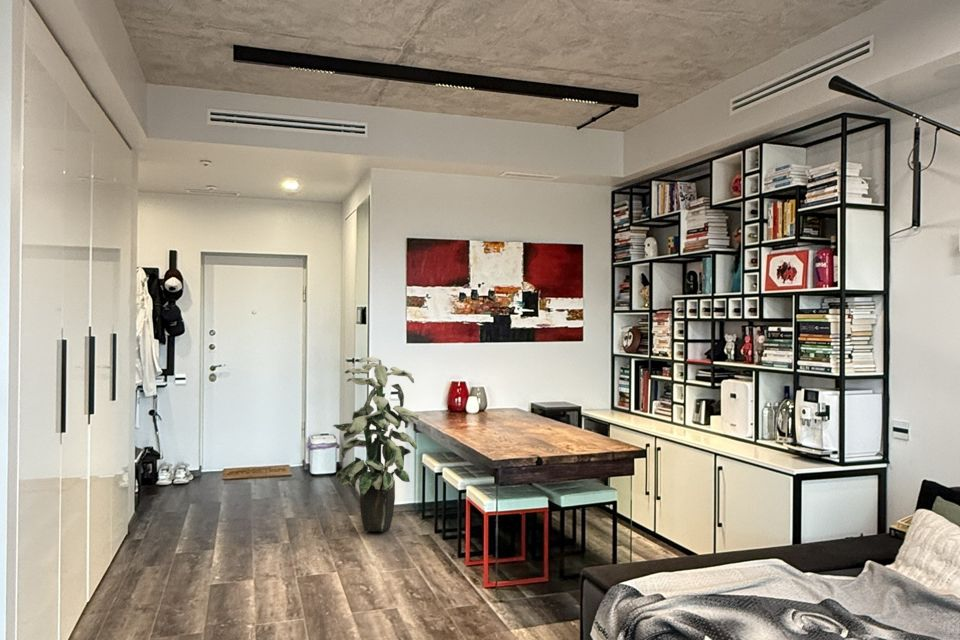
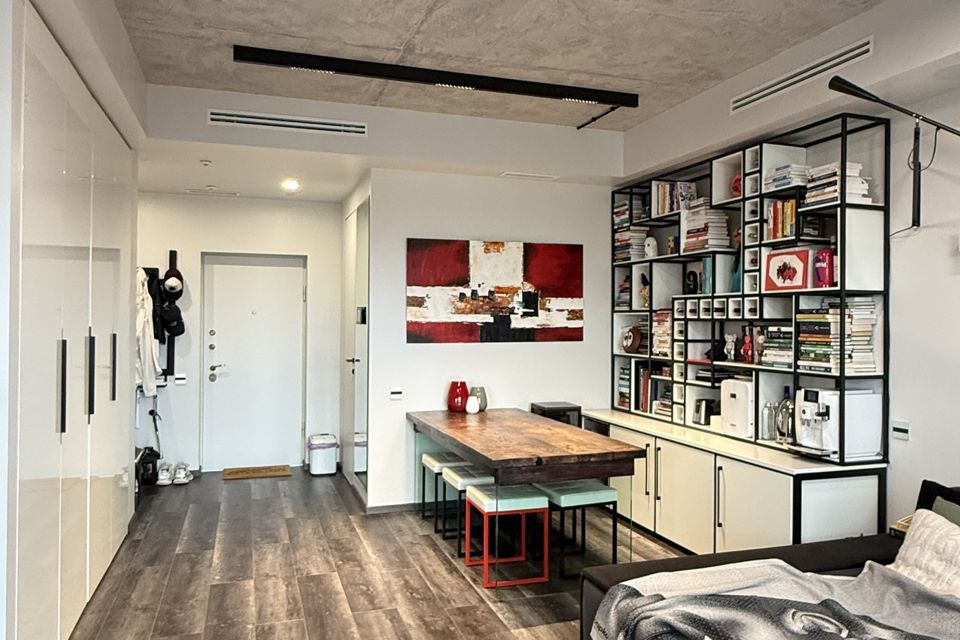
- indoor plant (374, 442)
